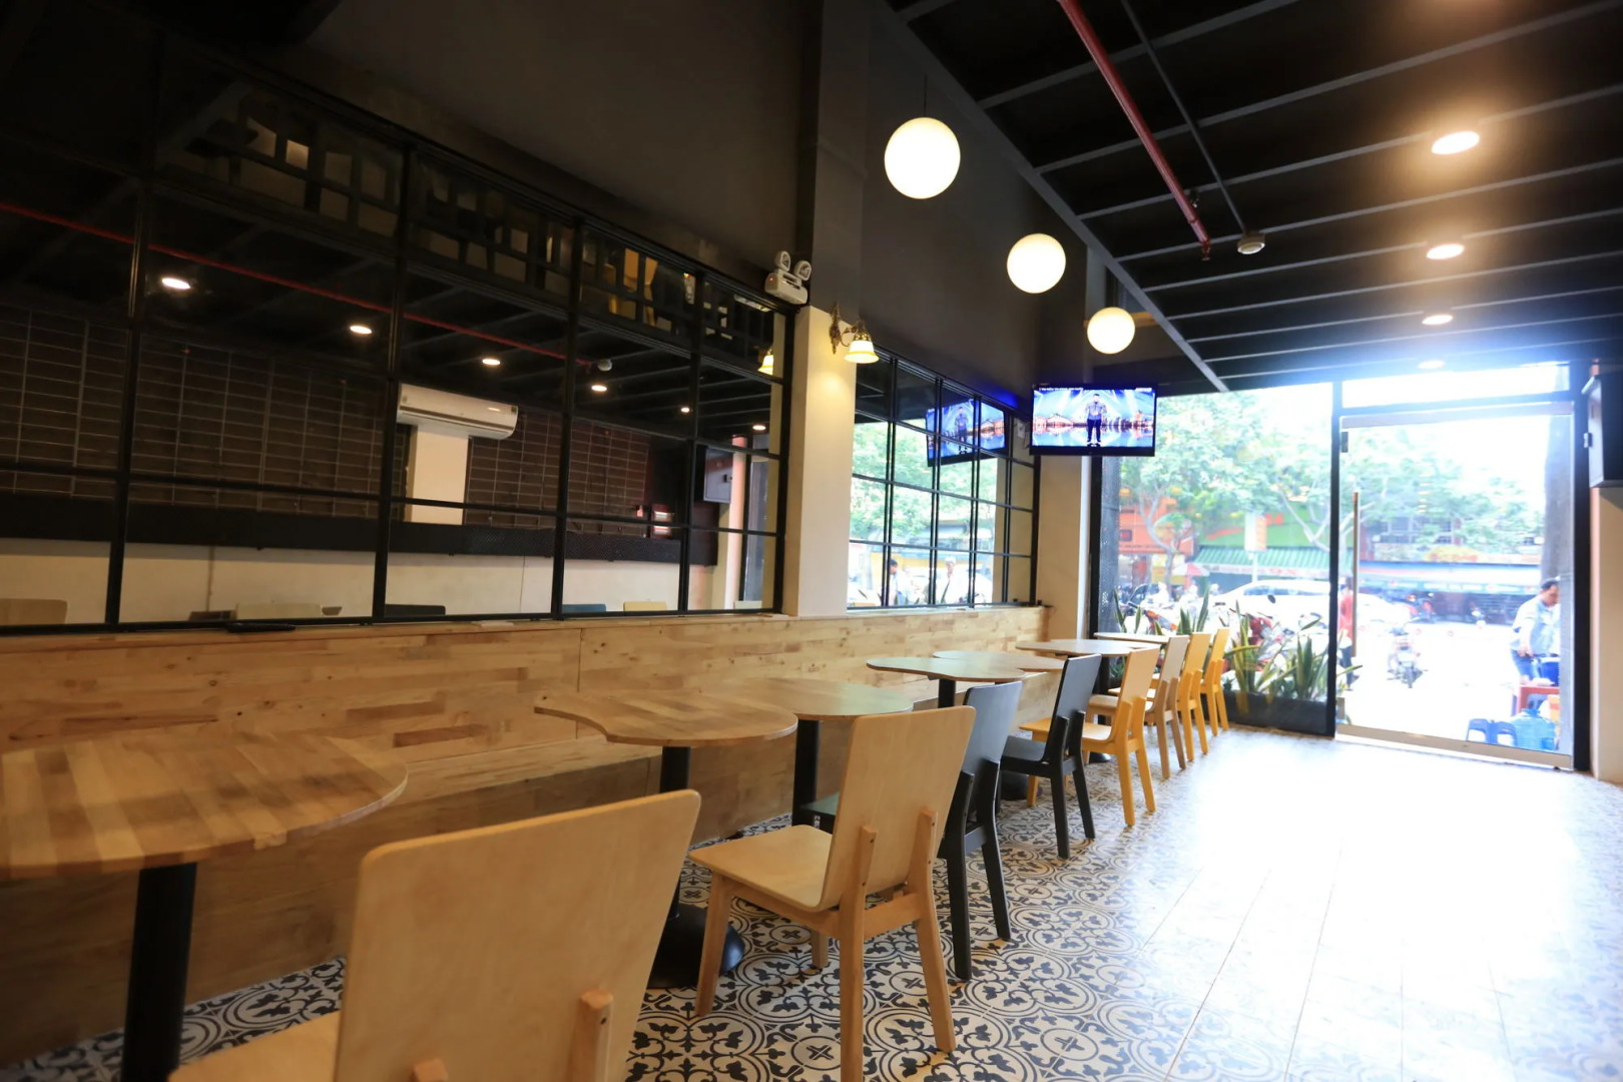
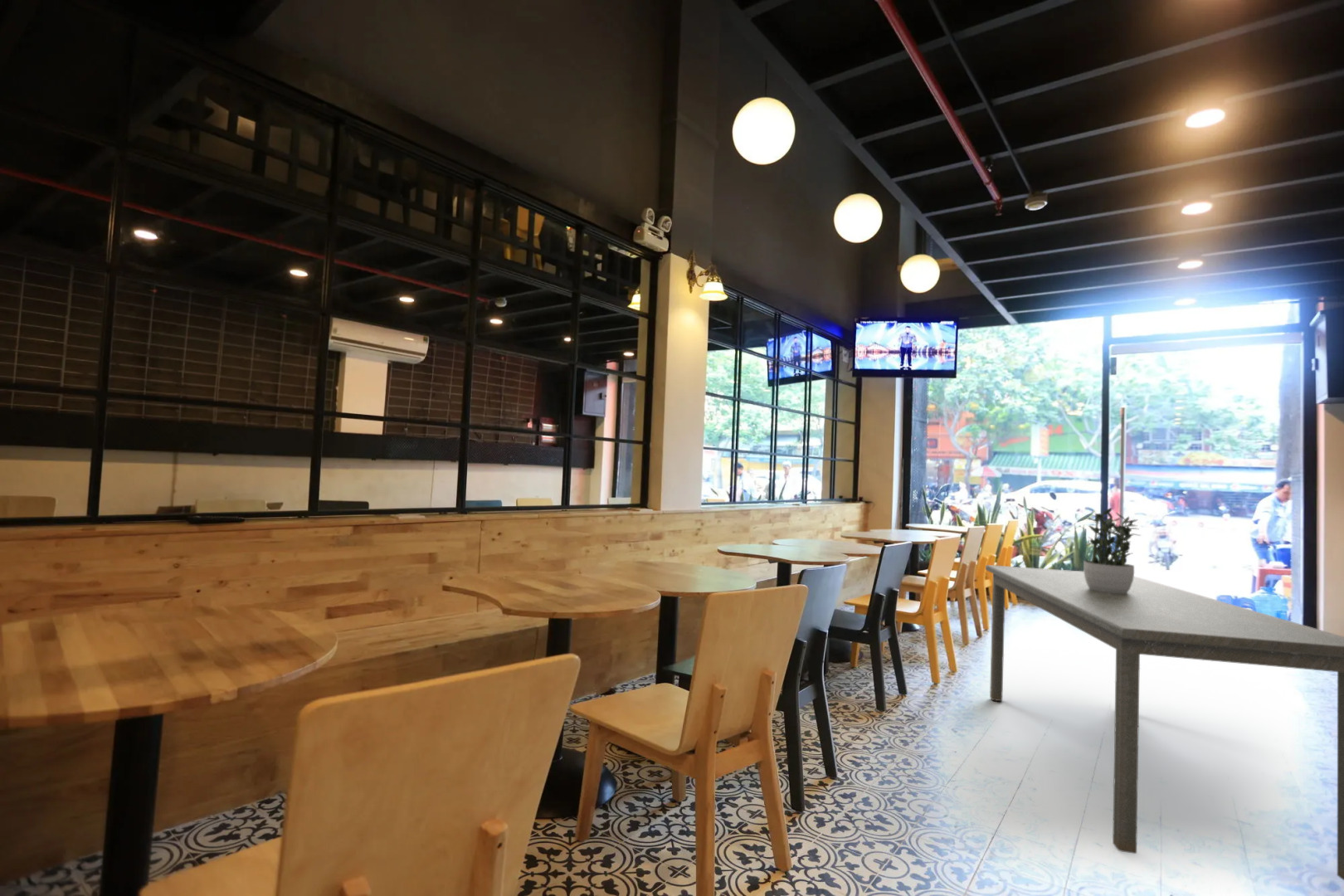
+ potted plant (1113, 548)
+ dining table (1125, 679)
